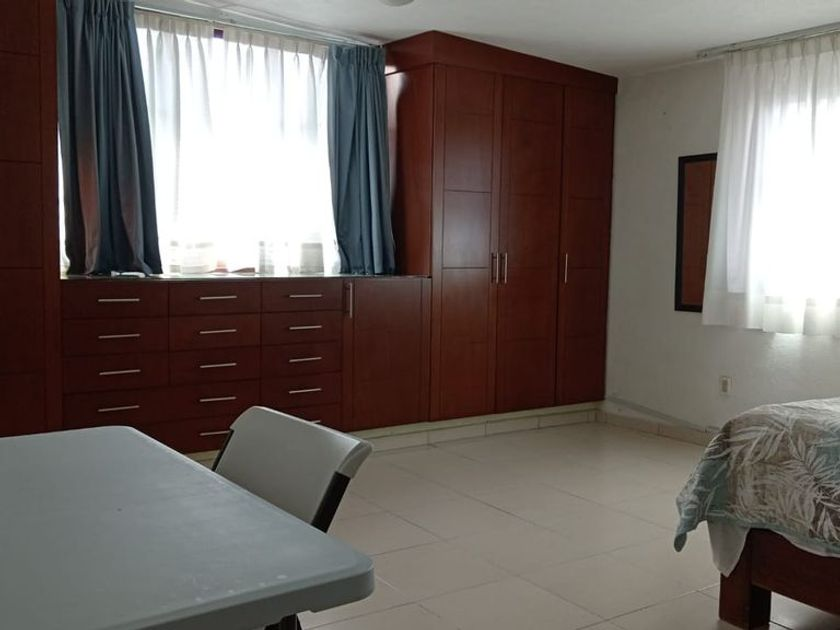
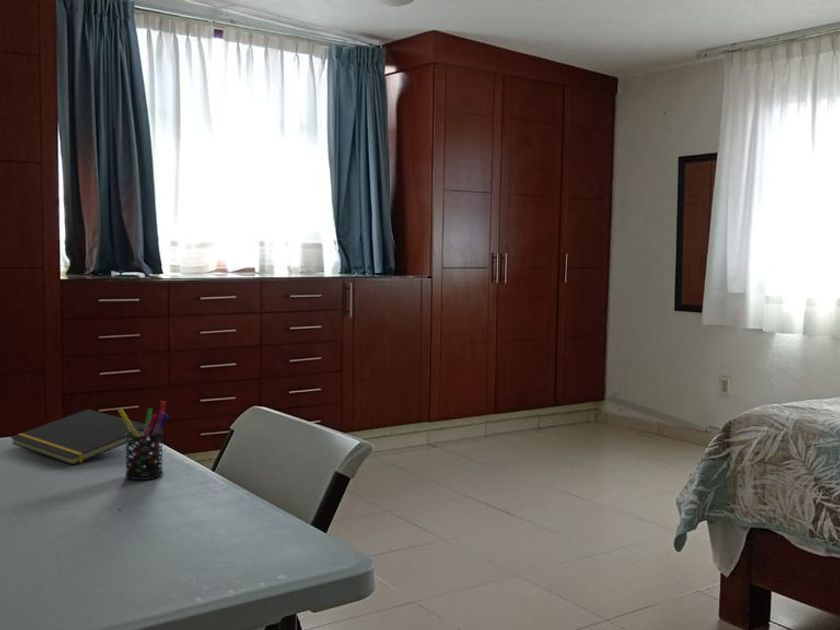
+ notepad (81, 434)
+ pen holder (147, 437)
